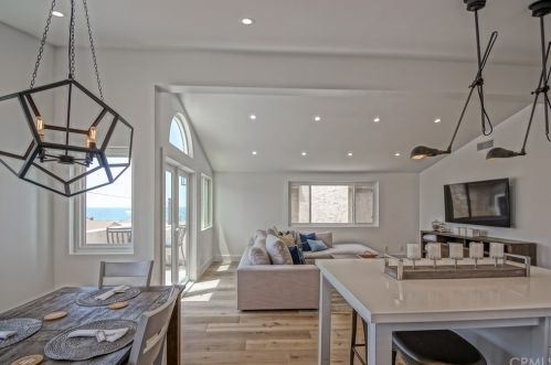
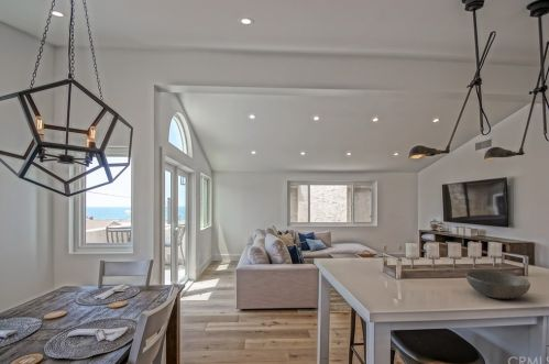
+ bowl (496, 285)
